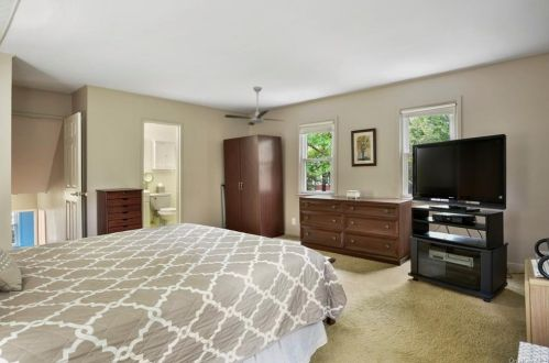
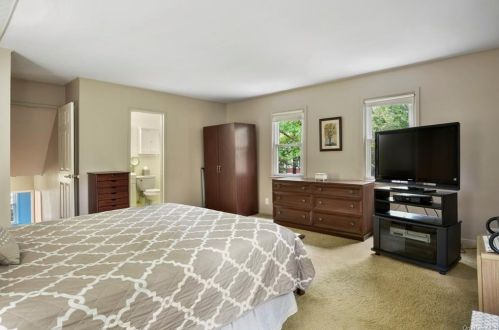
- ceiling fan (256, 105)
